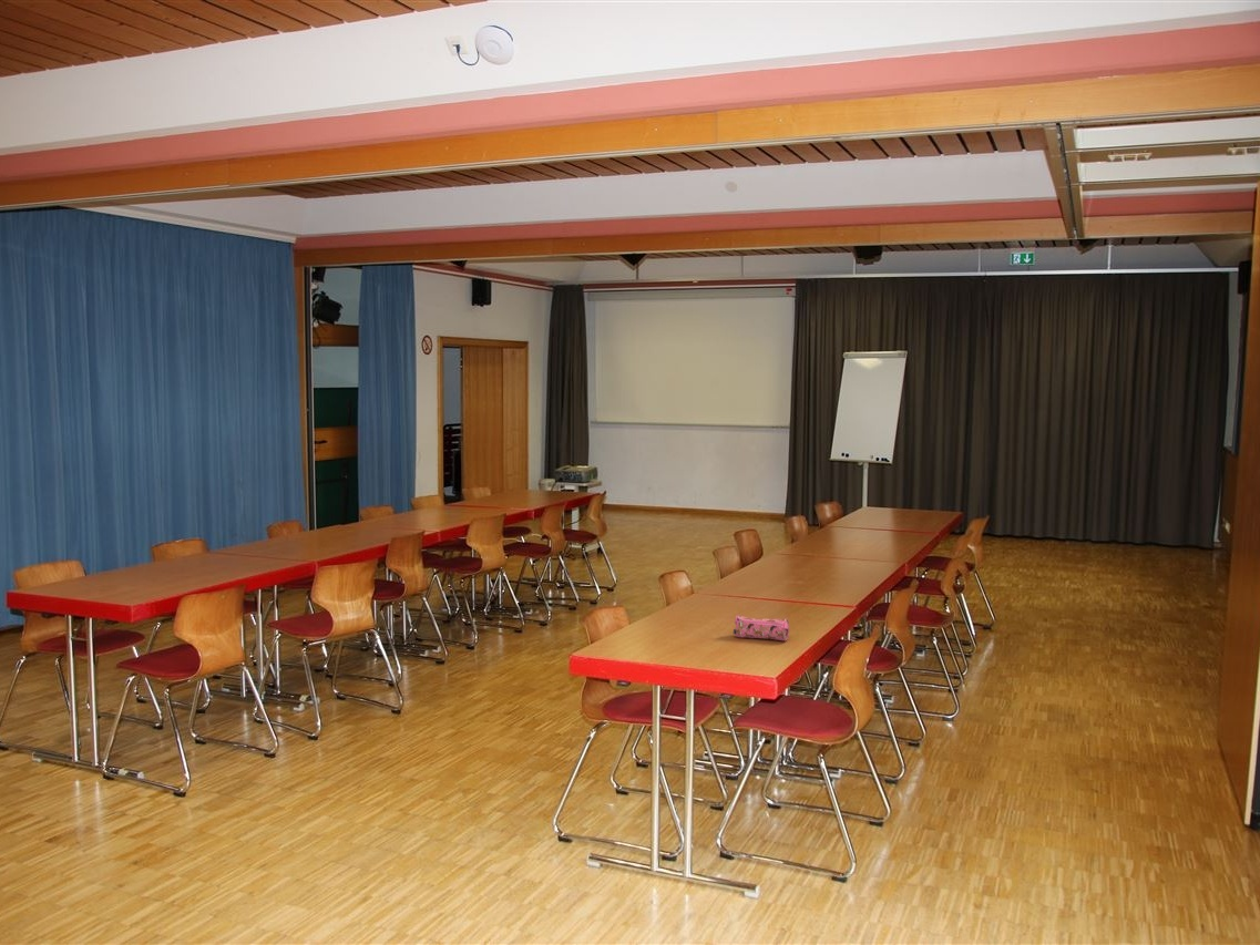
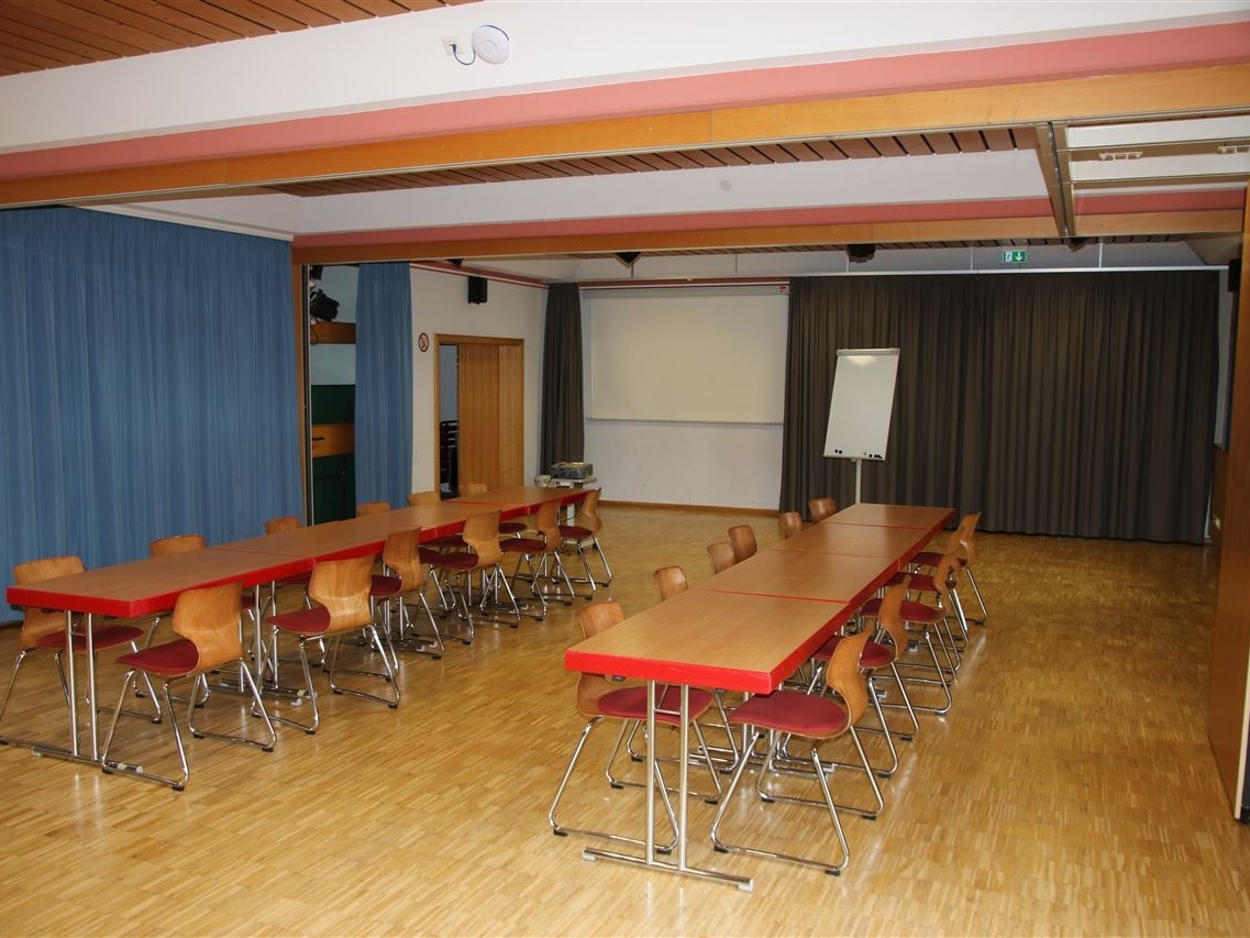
- pencil case (761, 627)
